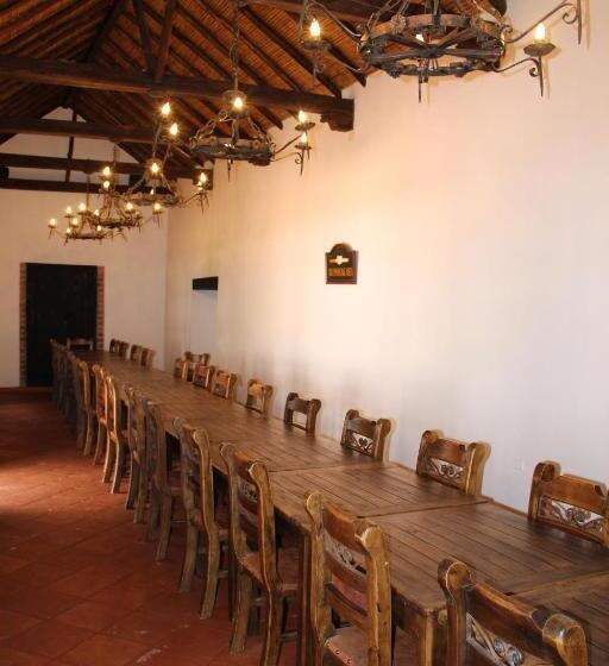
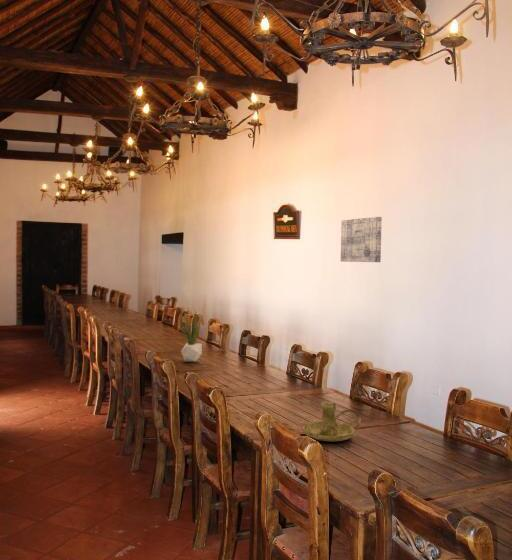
+ candle holder (333, 420)
+ wall art (360, 240)
+ potted plant (189, 334)
